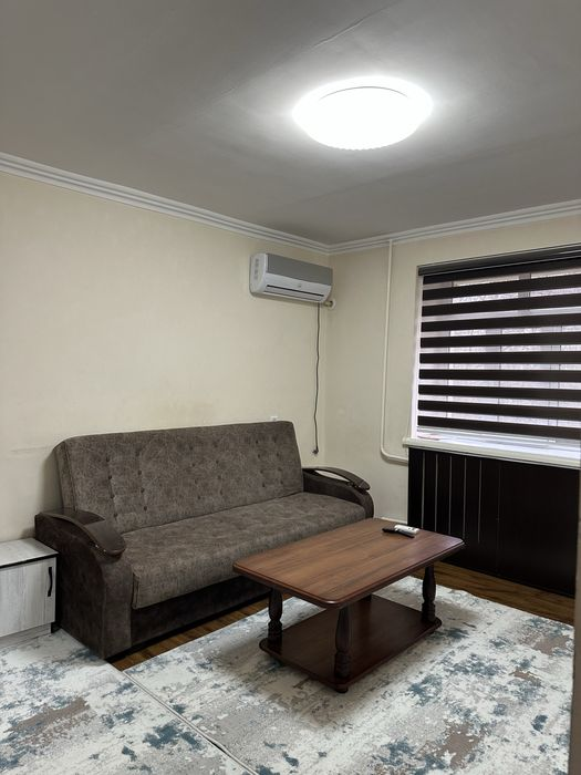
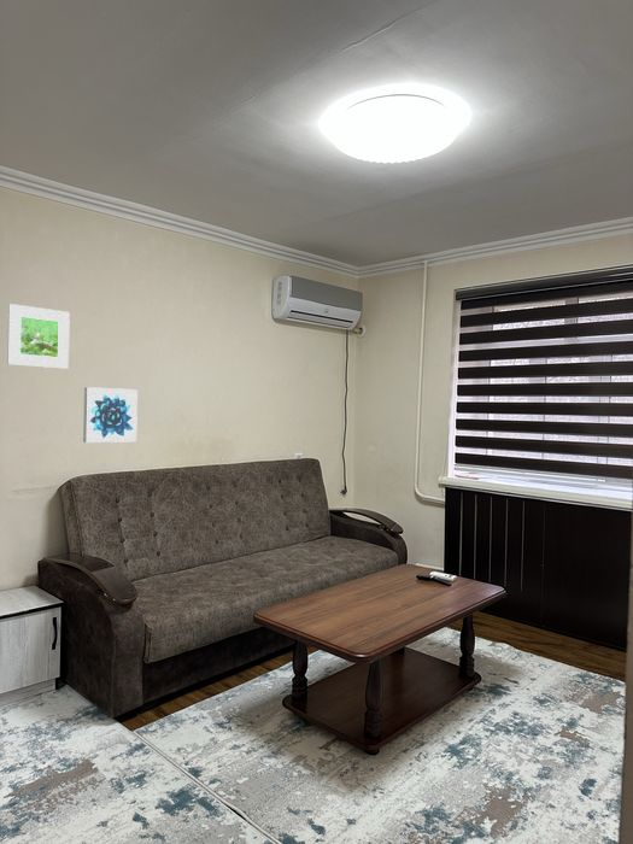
+ wall art (111, 415)
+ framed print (39, 336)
